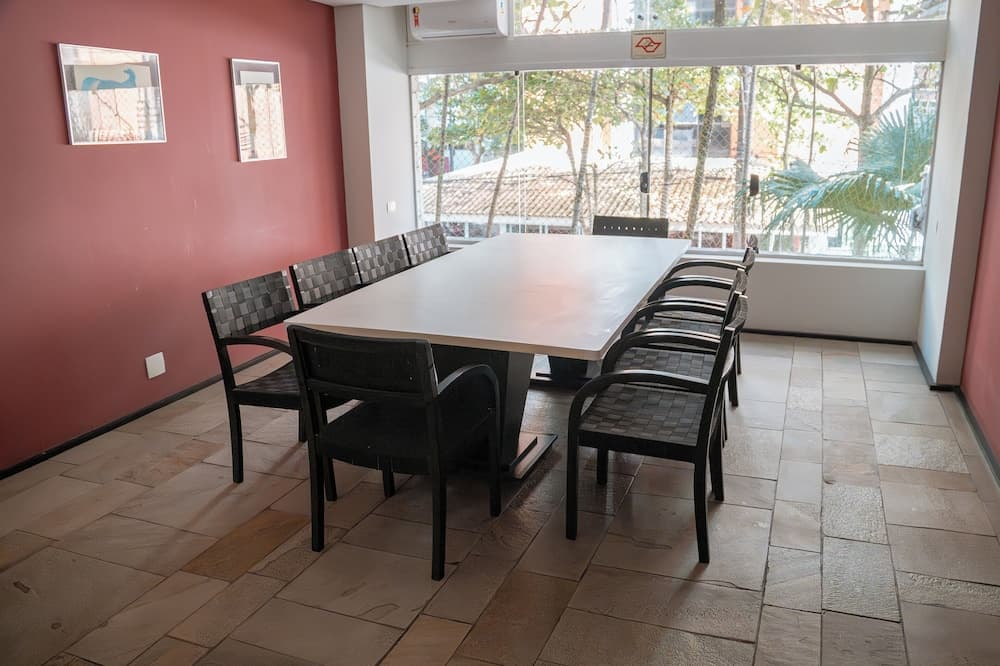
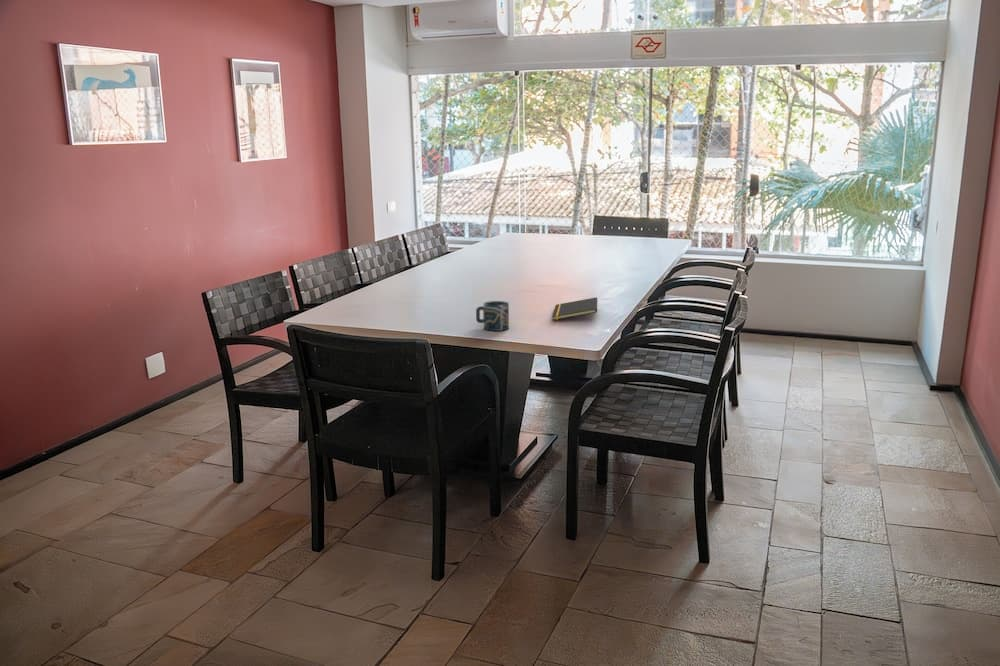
+ notepad (575, 308)
+ cup (492, 315)
